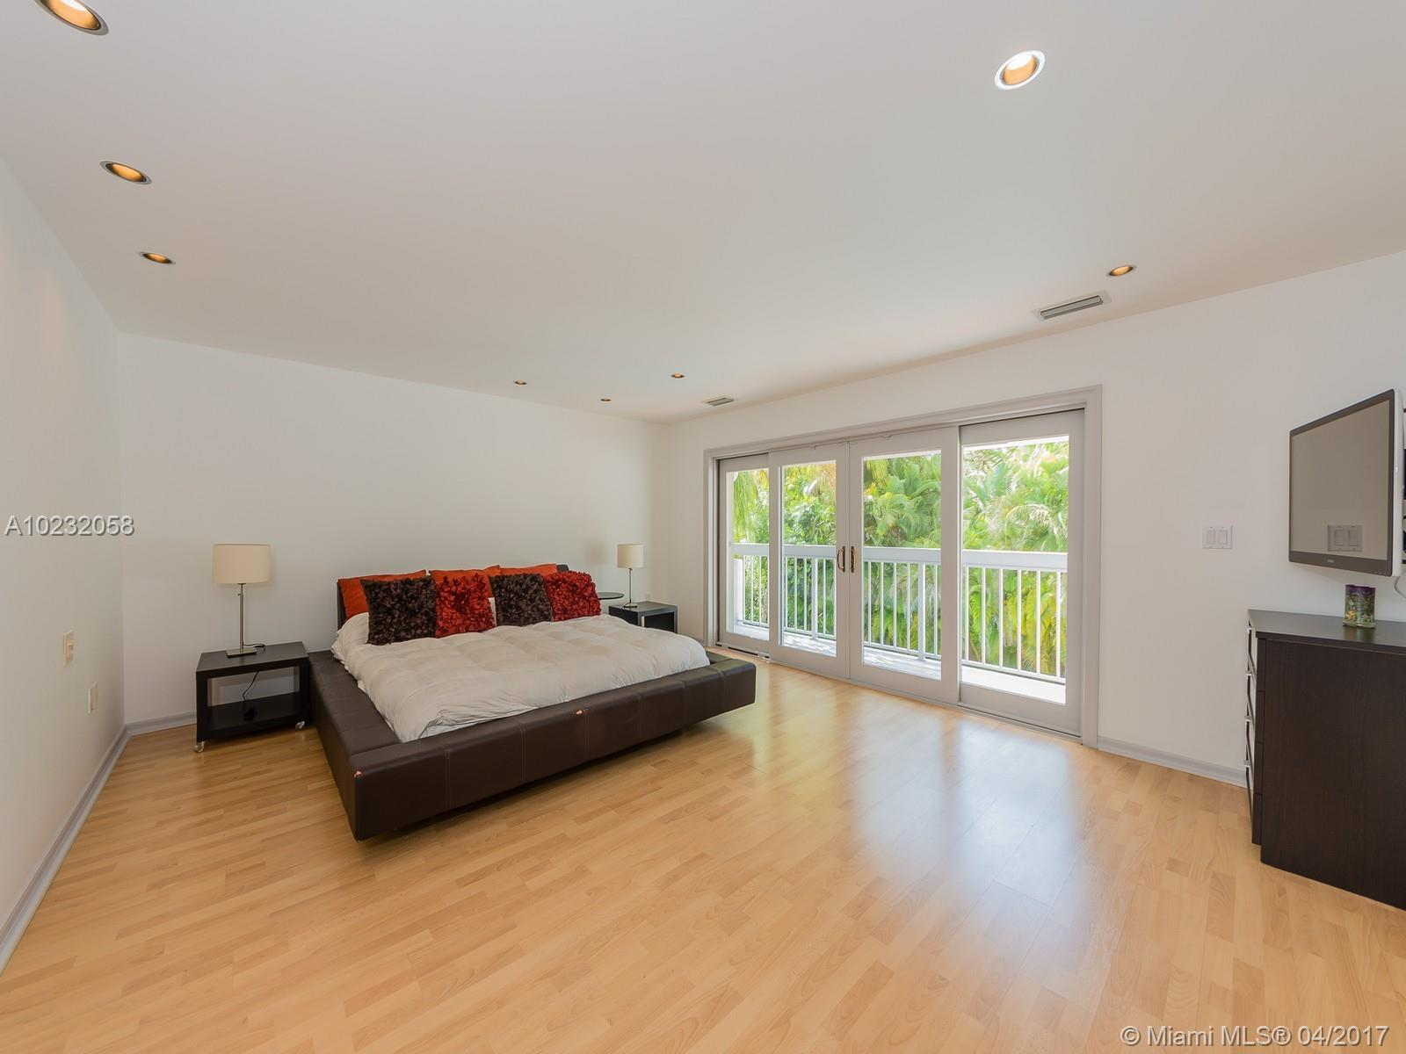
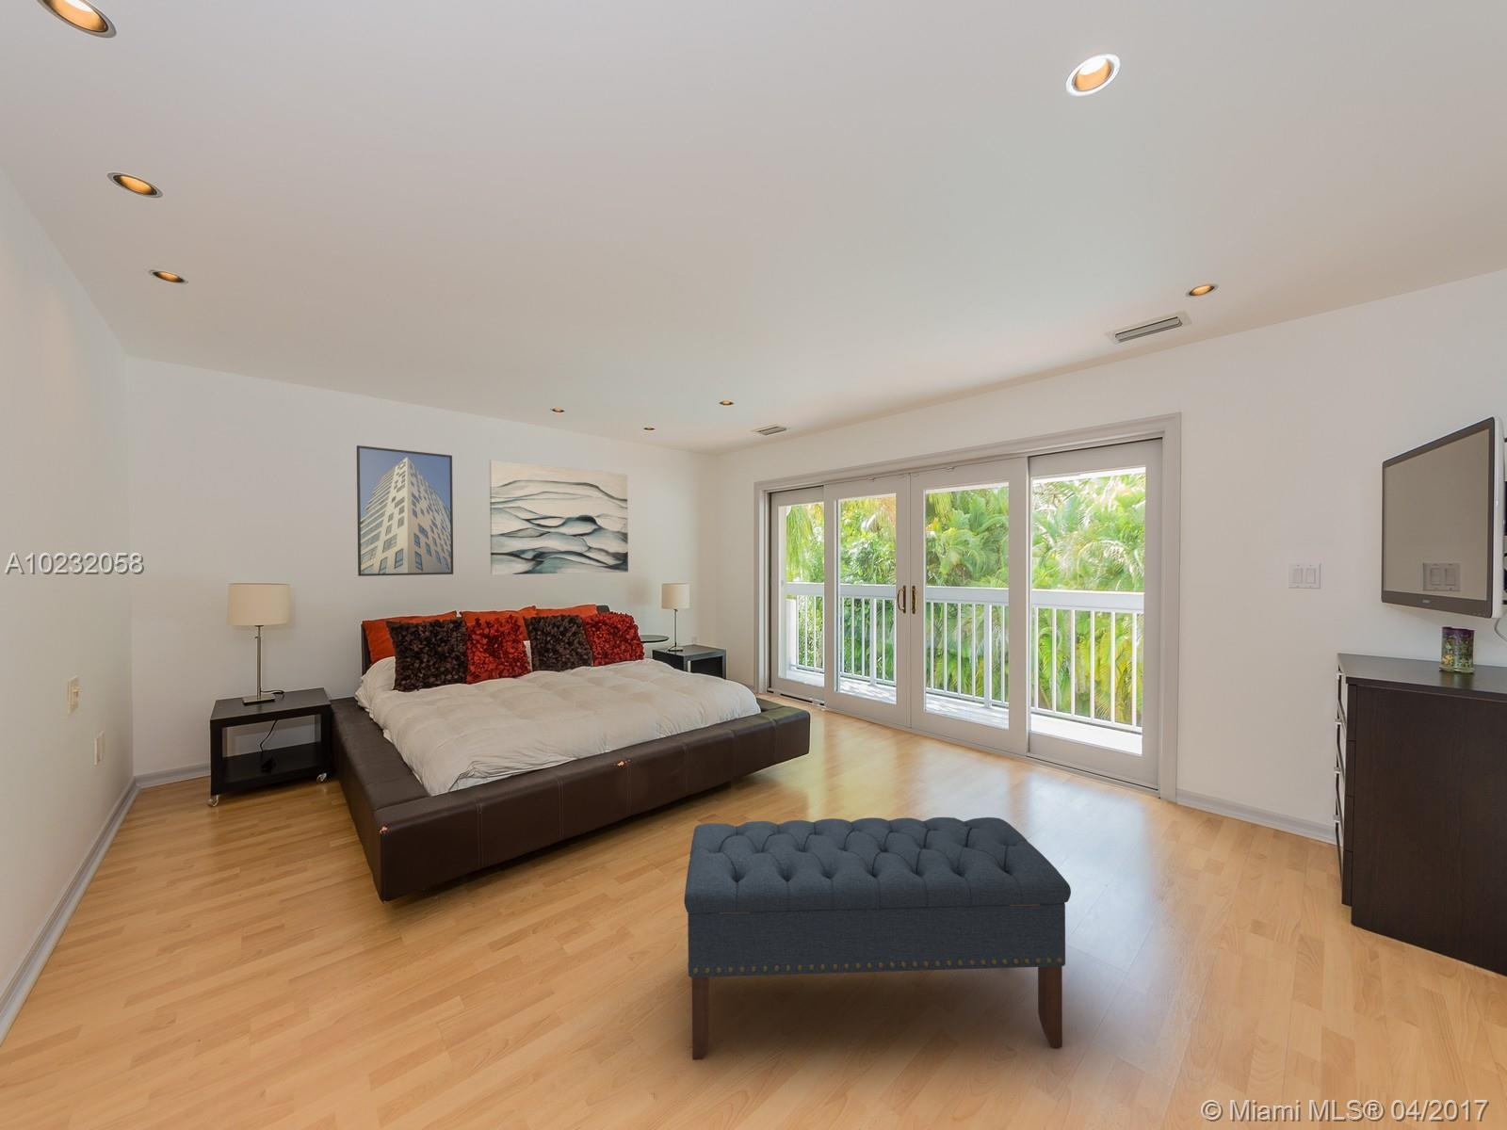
+ bench (863, 921)
+ wall art (564, 520)
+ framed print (407, 513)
